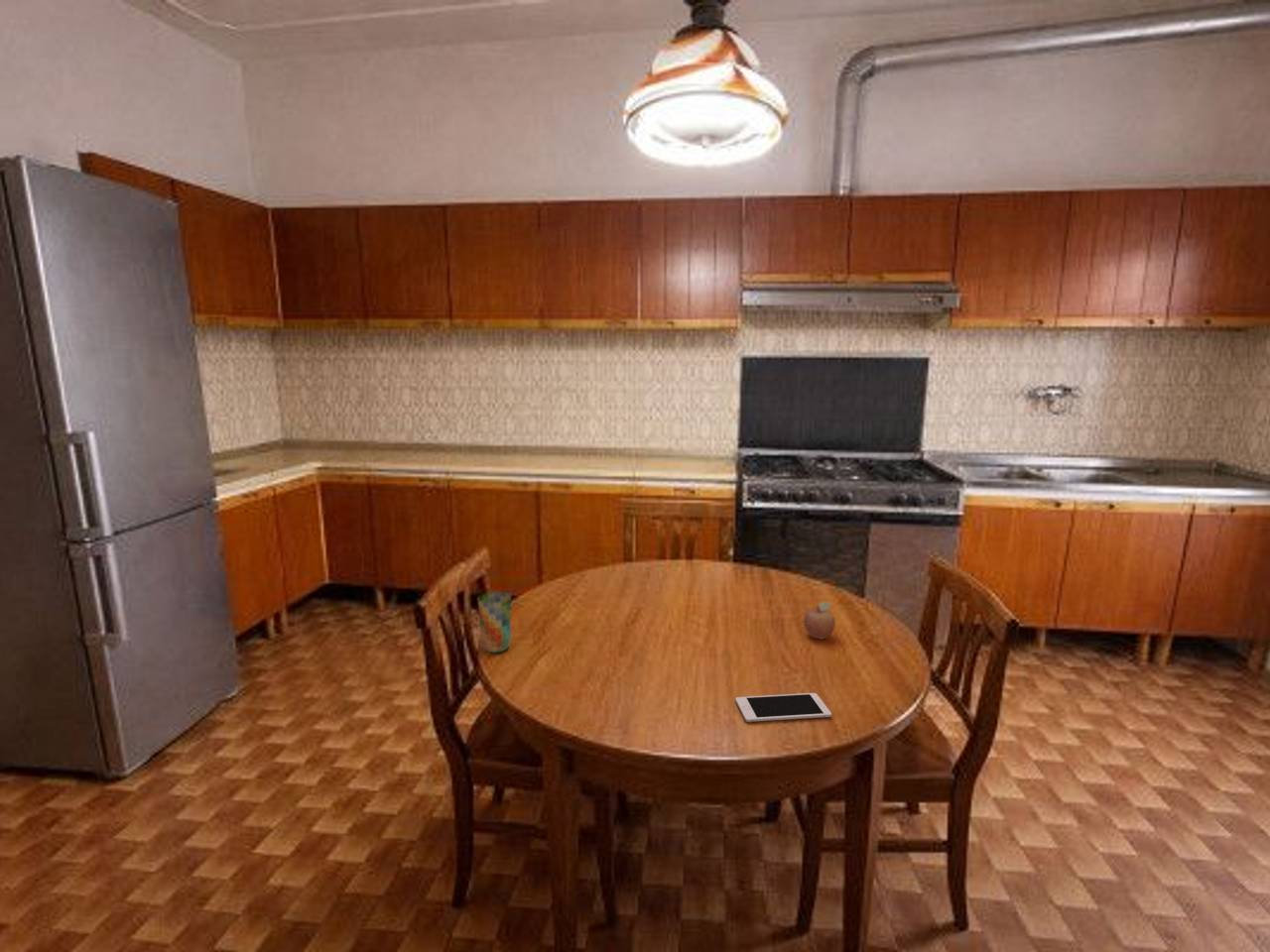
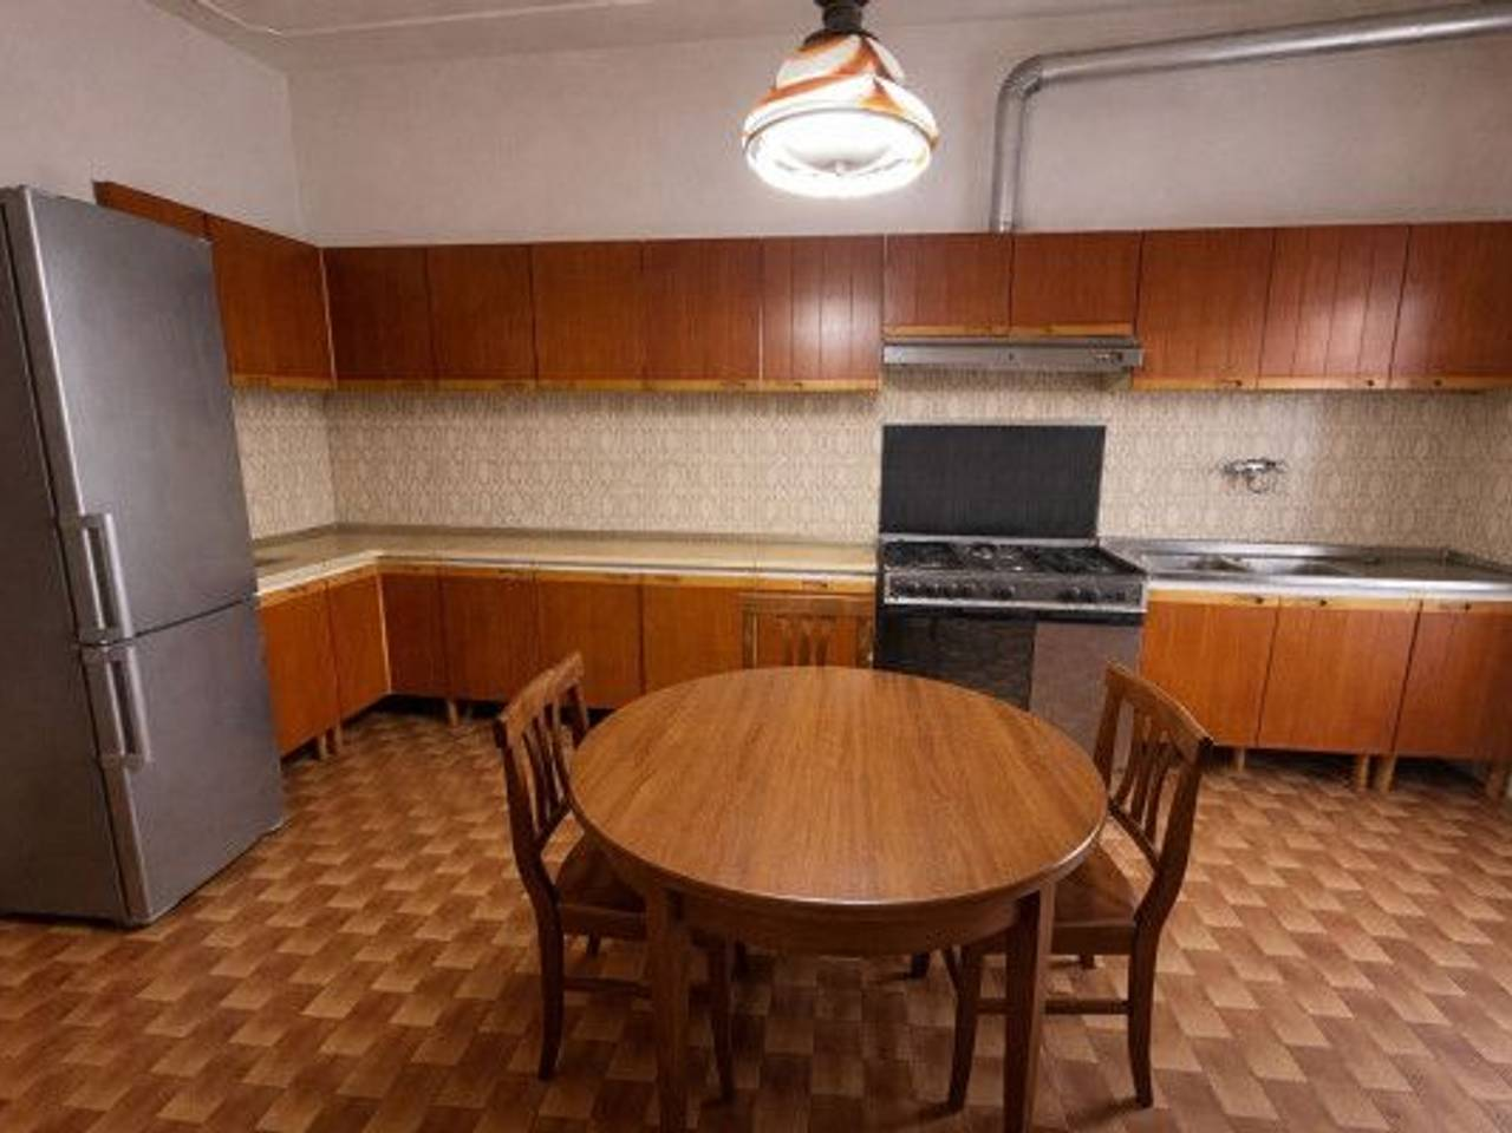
- cell phone (782, 706)
- fruit (820, 620)
- cup (495, 623)
